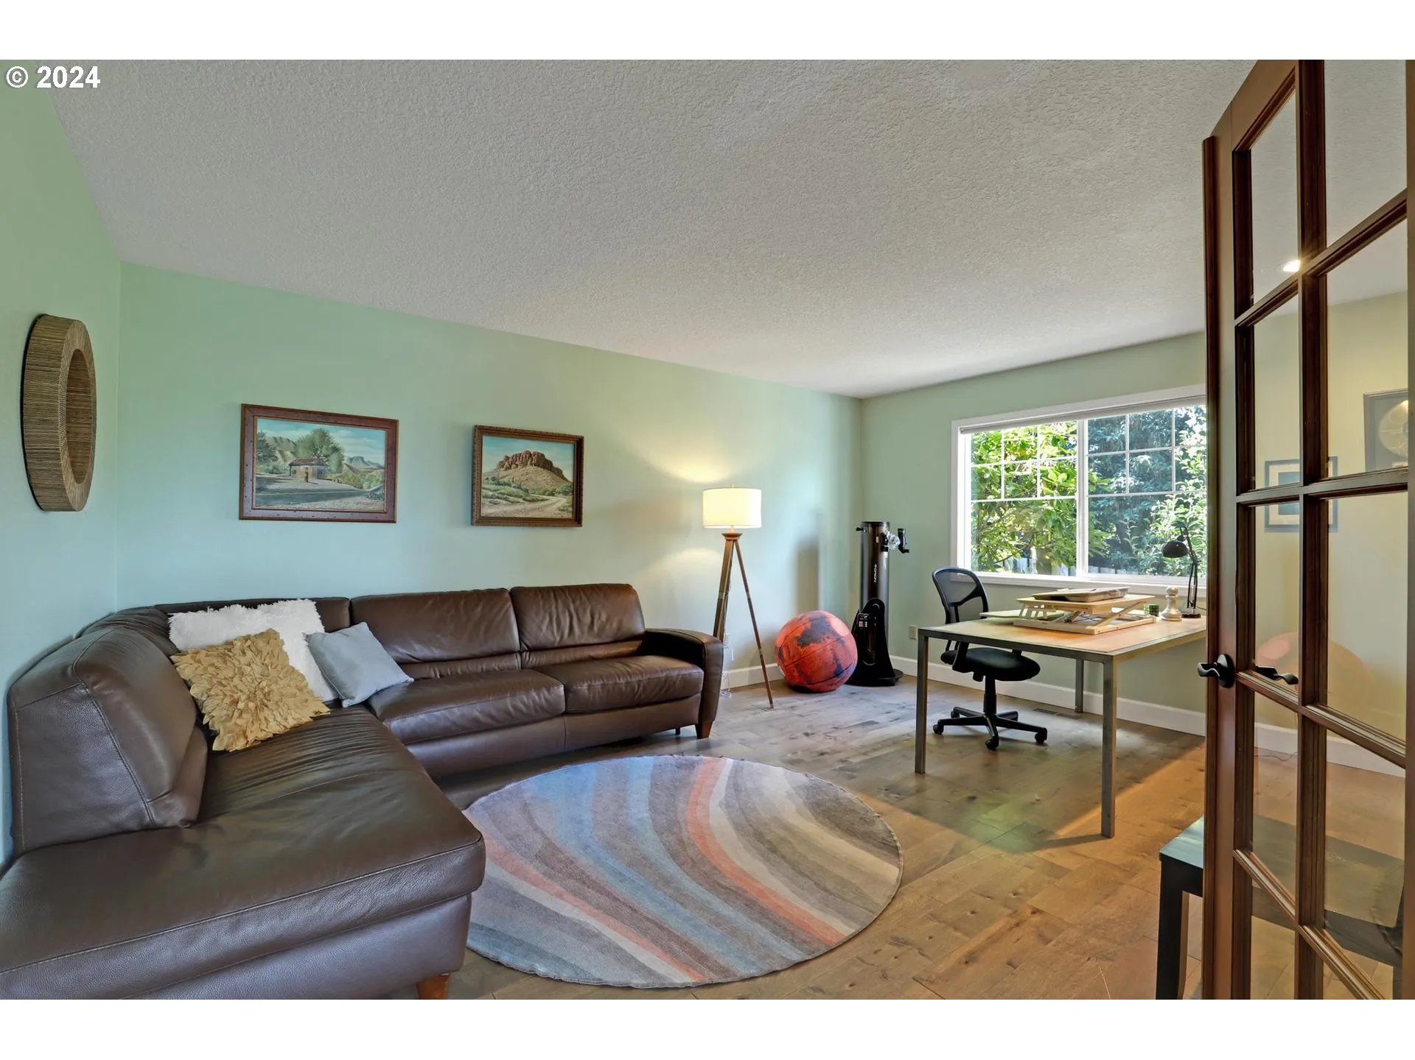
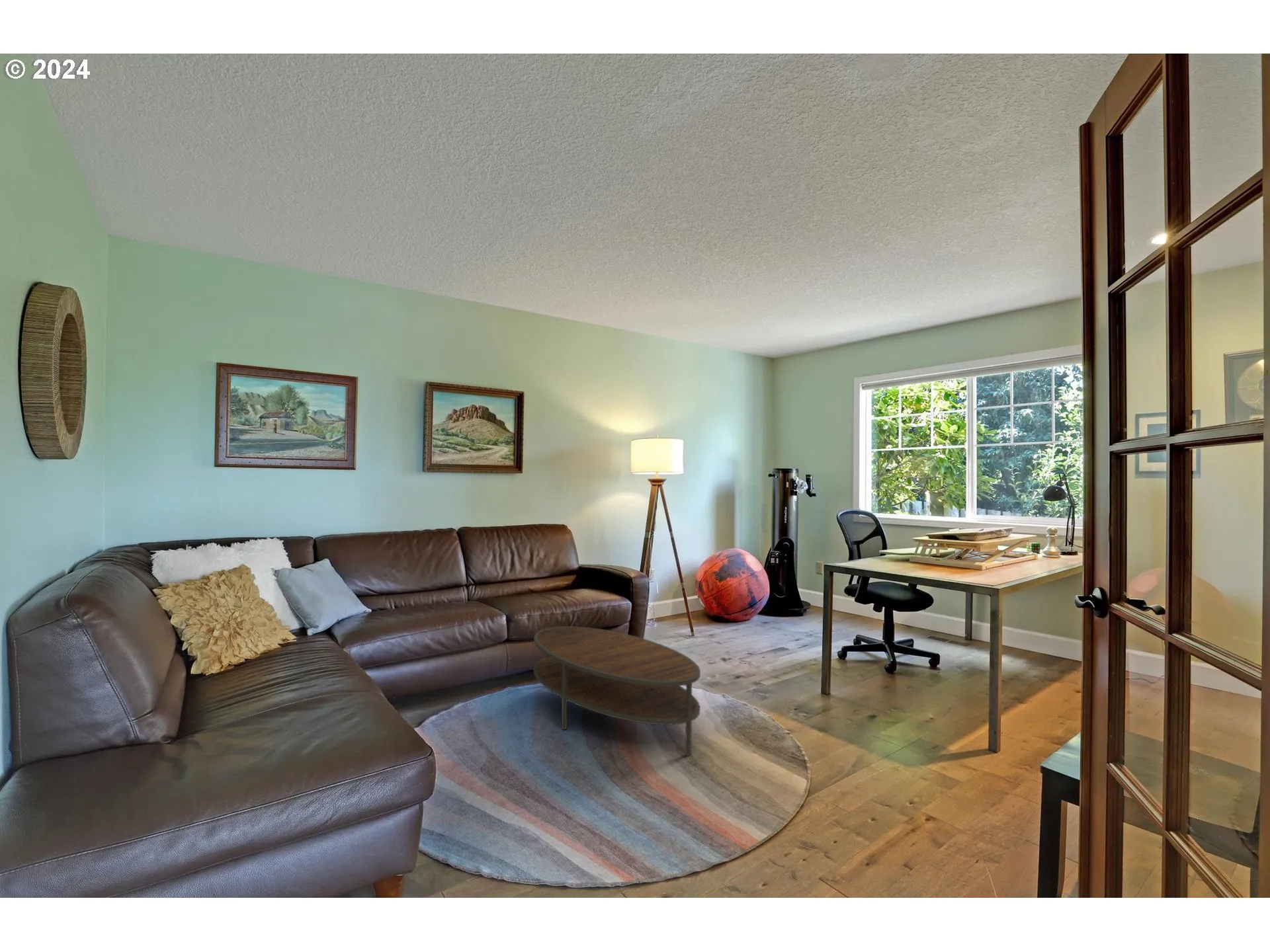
+ coffee table (609, 682)
